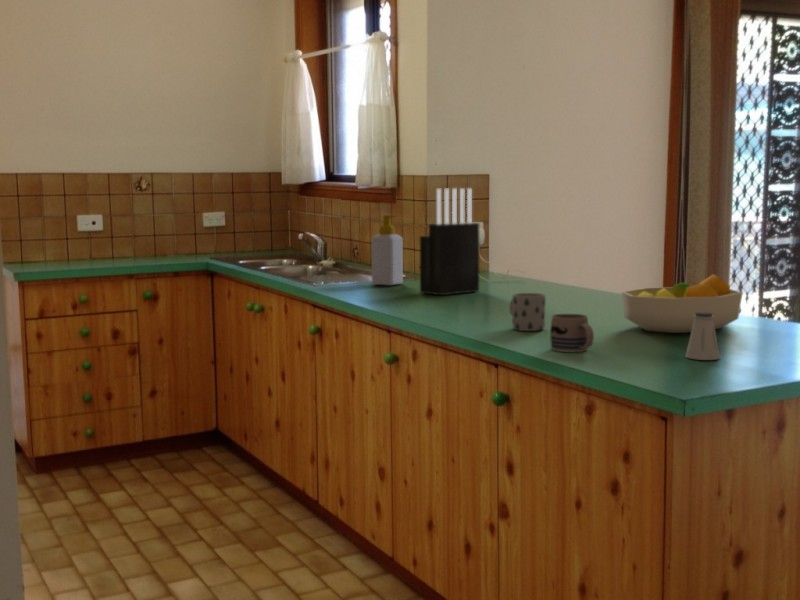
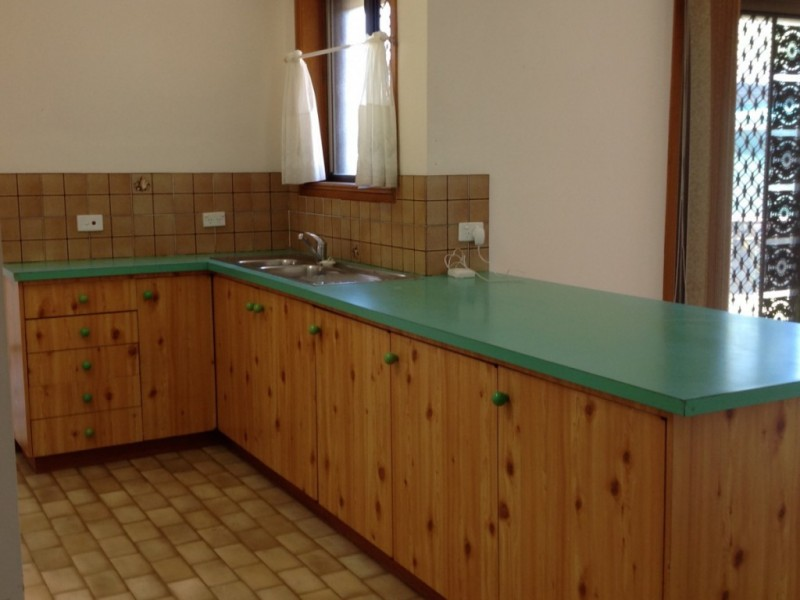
- mug (524, 311)
- saltshaker (703, 335)
- mug (573, 333)
- knife block (447, 240)
- fruit bowl (681, 301)
- soap bottle (387, 249)
